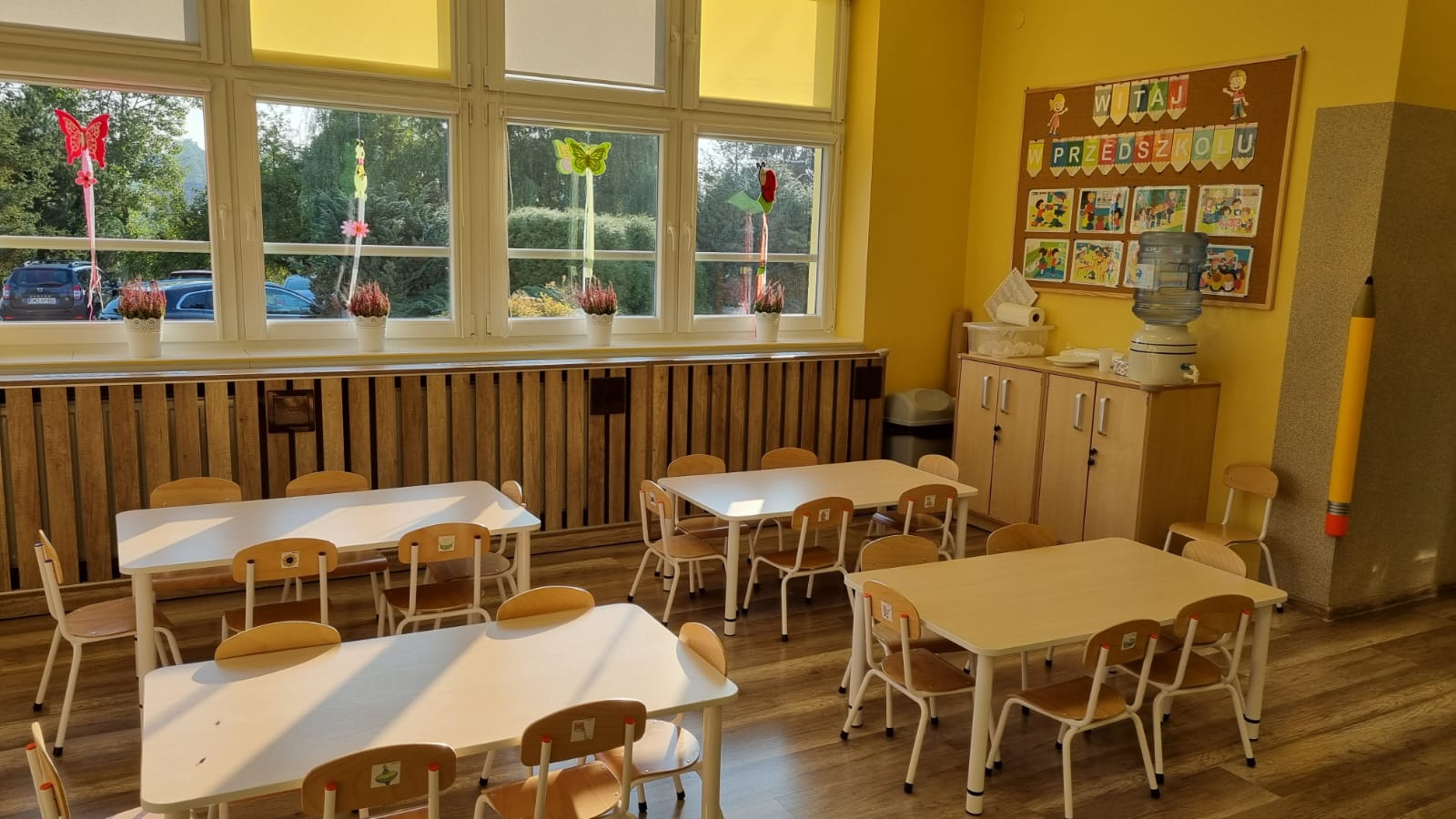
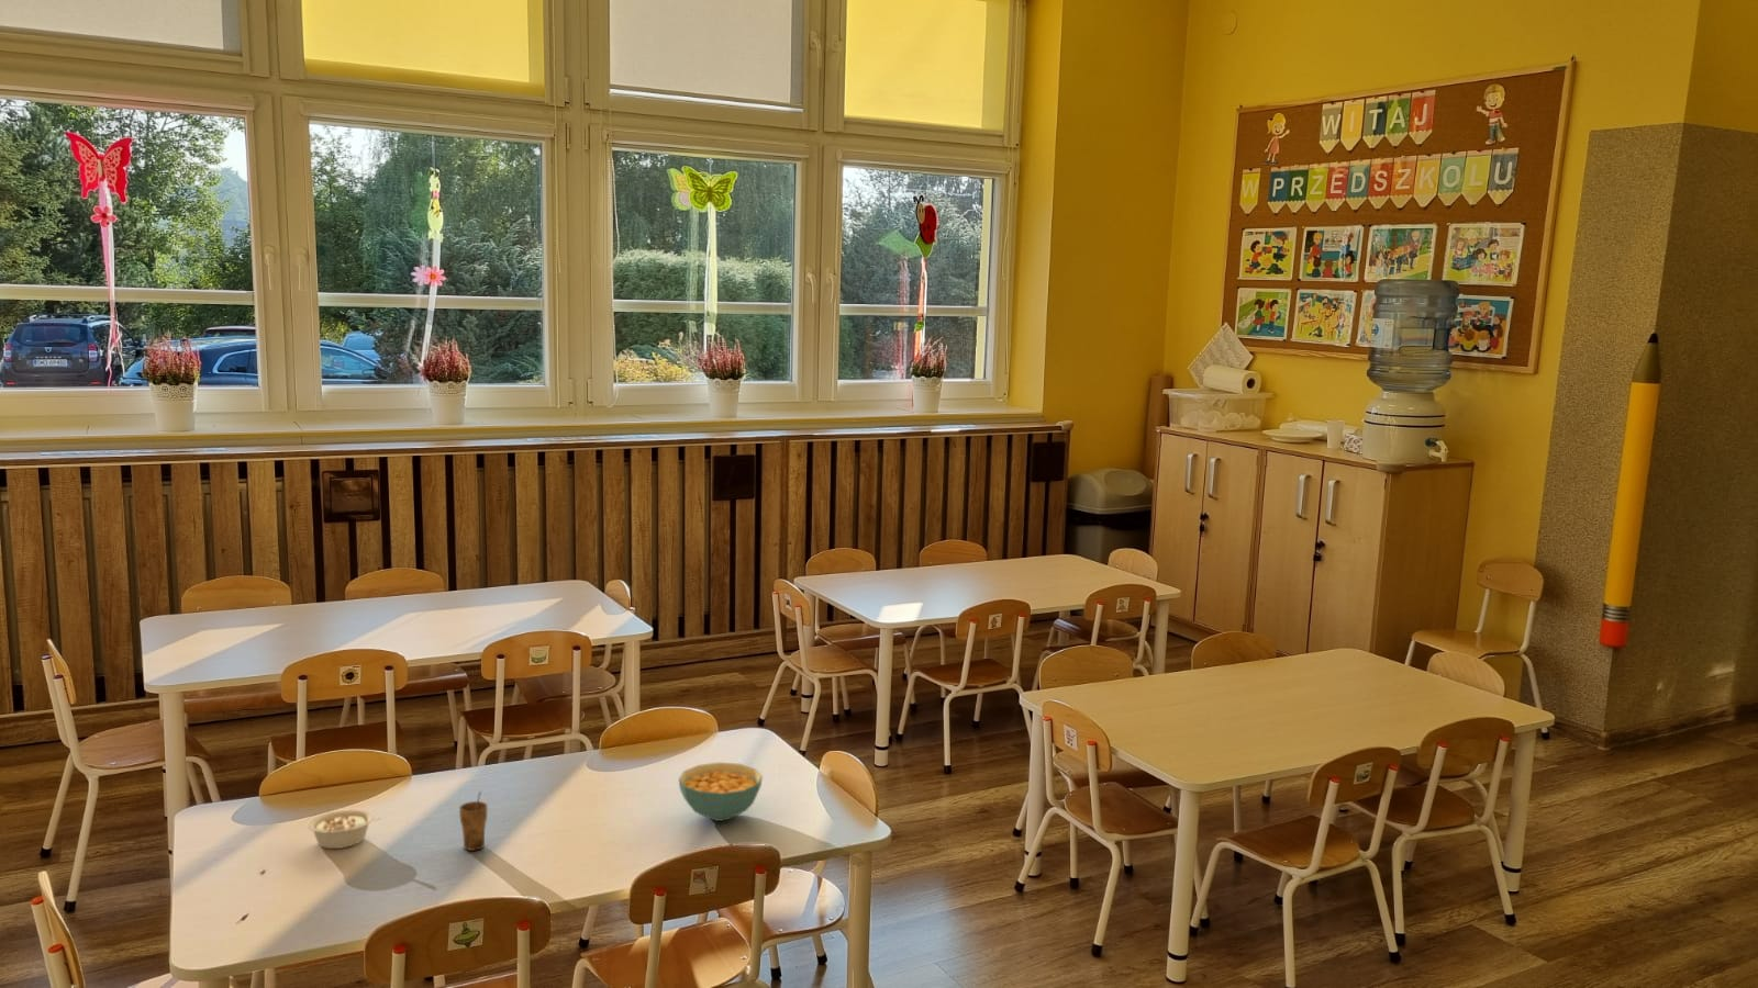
+ cereal bowl (720, 796)
+ legume (344, 828)
+ cup (473, 822)
